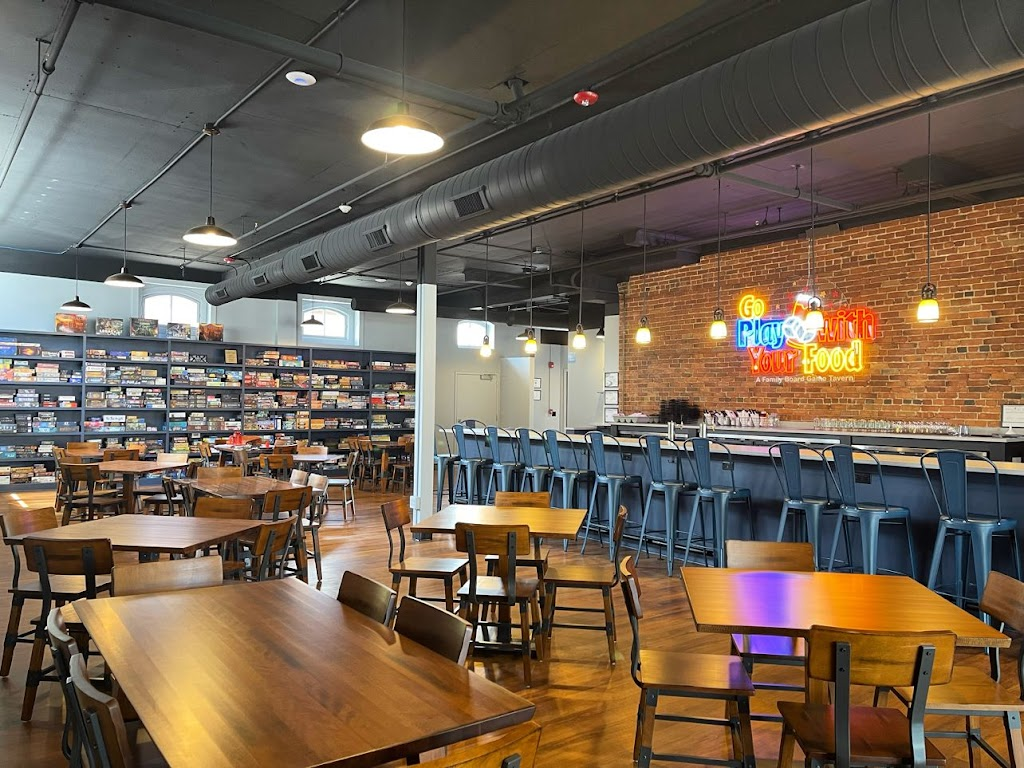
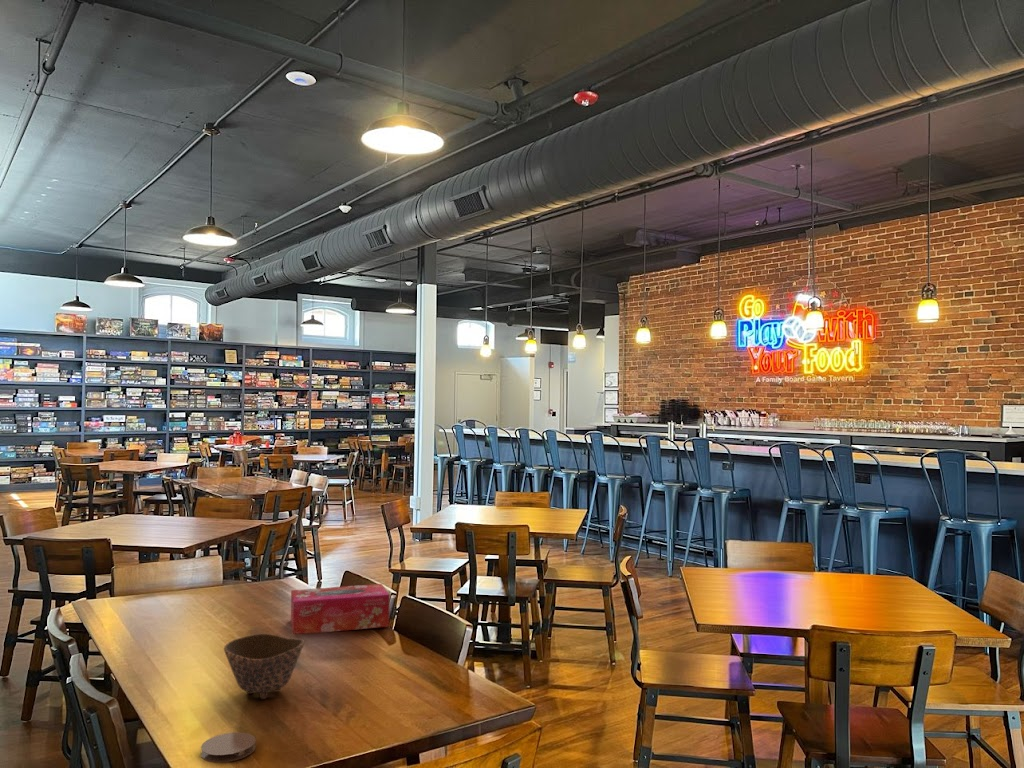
+ bowl (263, 668)
+ tissue box (339, 608)
+ coaster (228, 746)
